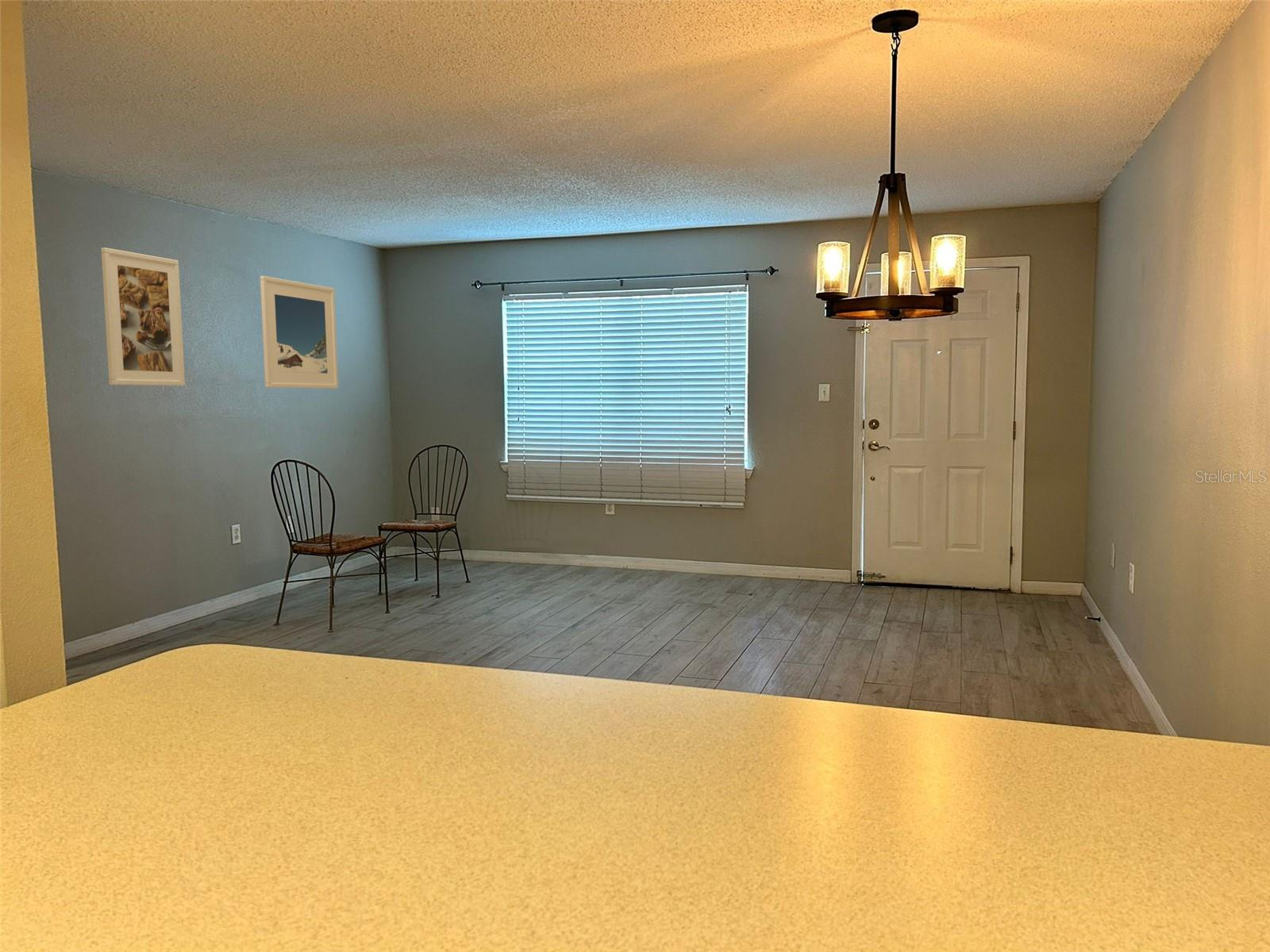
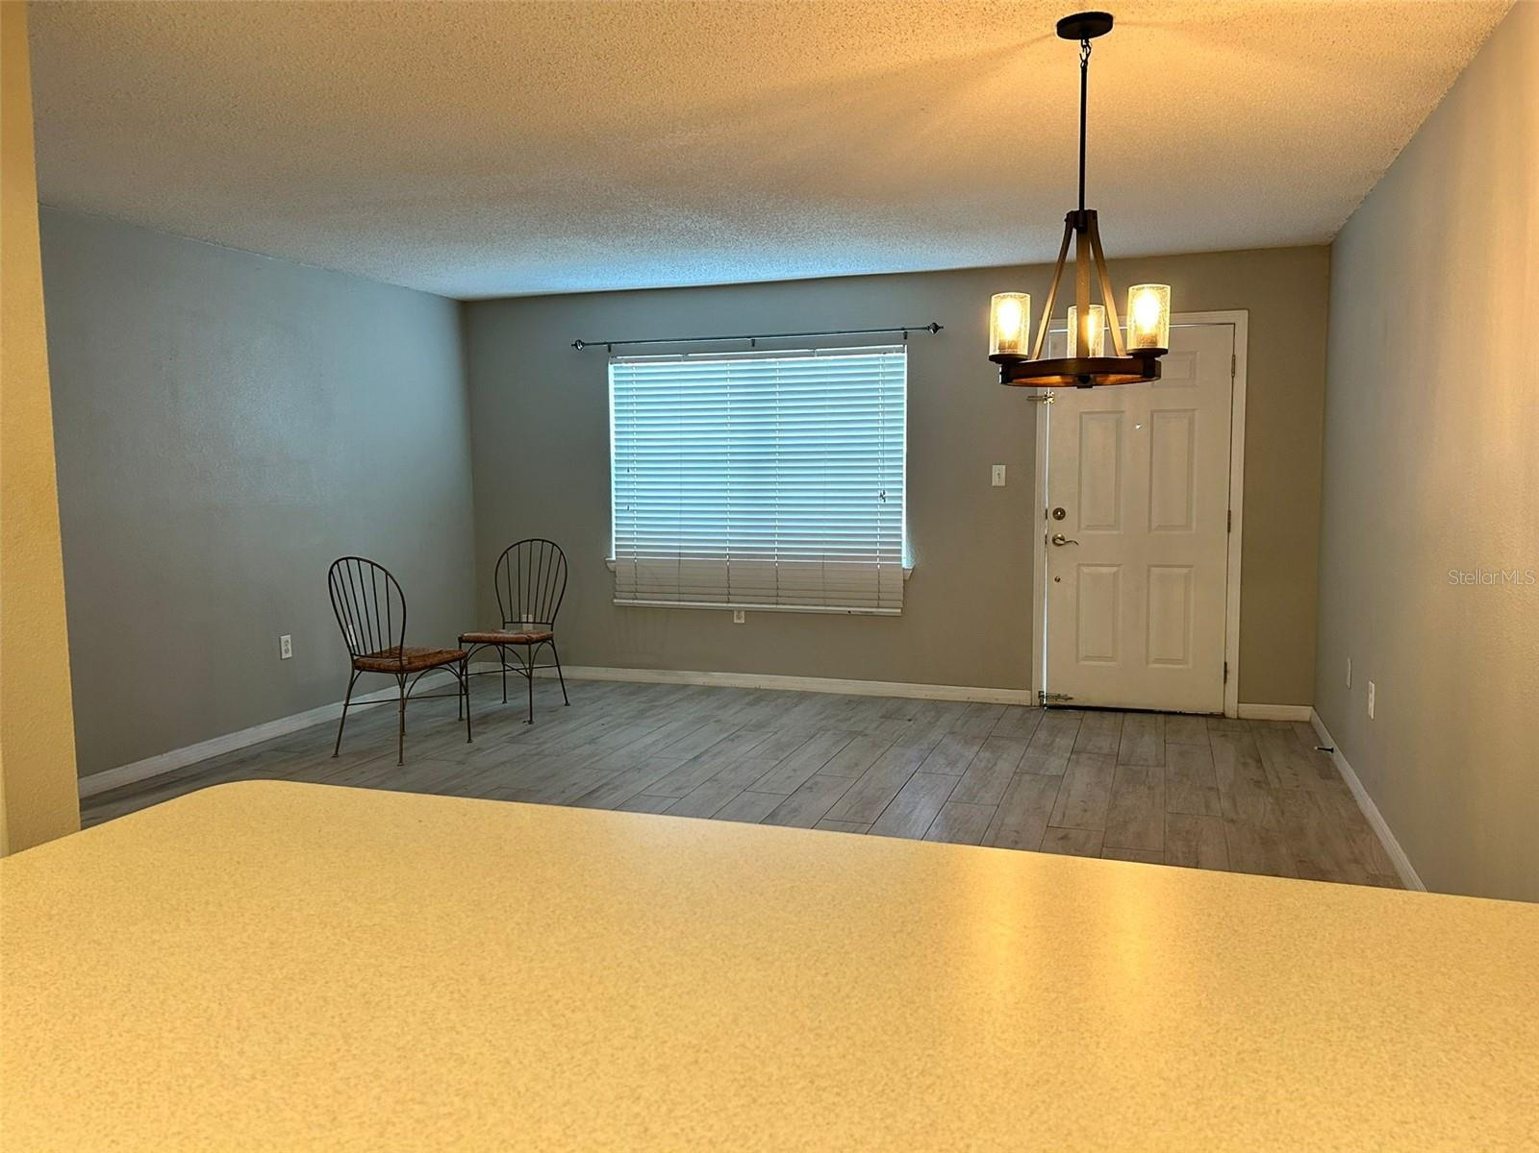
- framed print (144, 320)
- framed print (301, 335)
